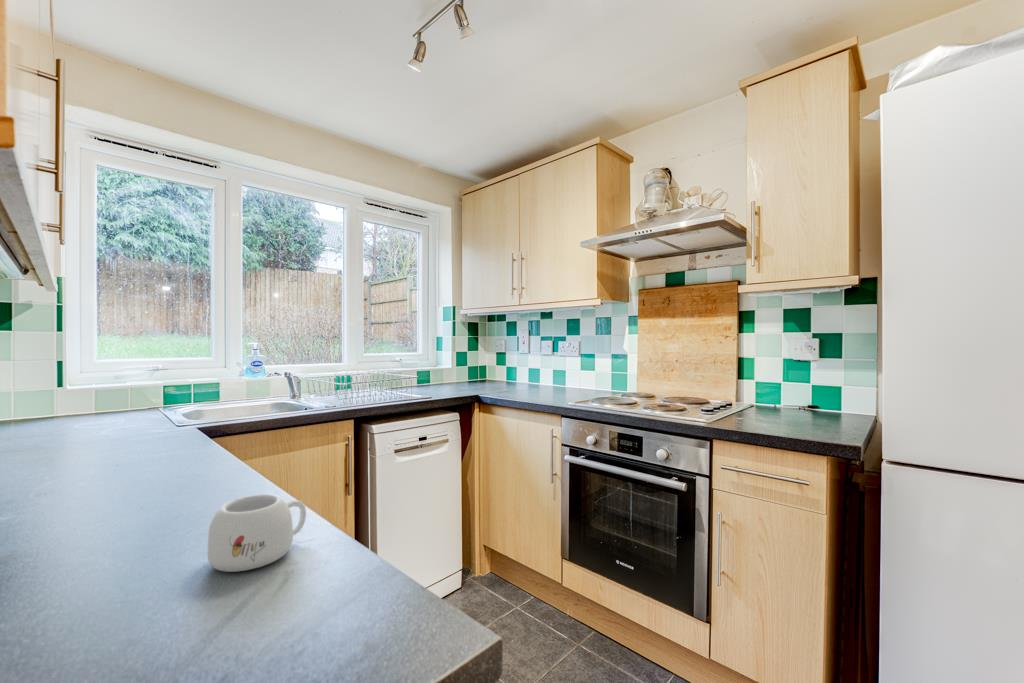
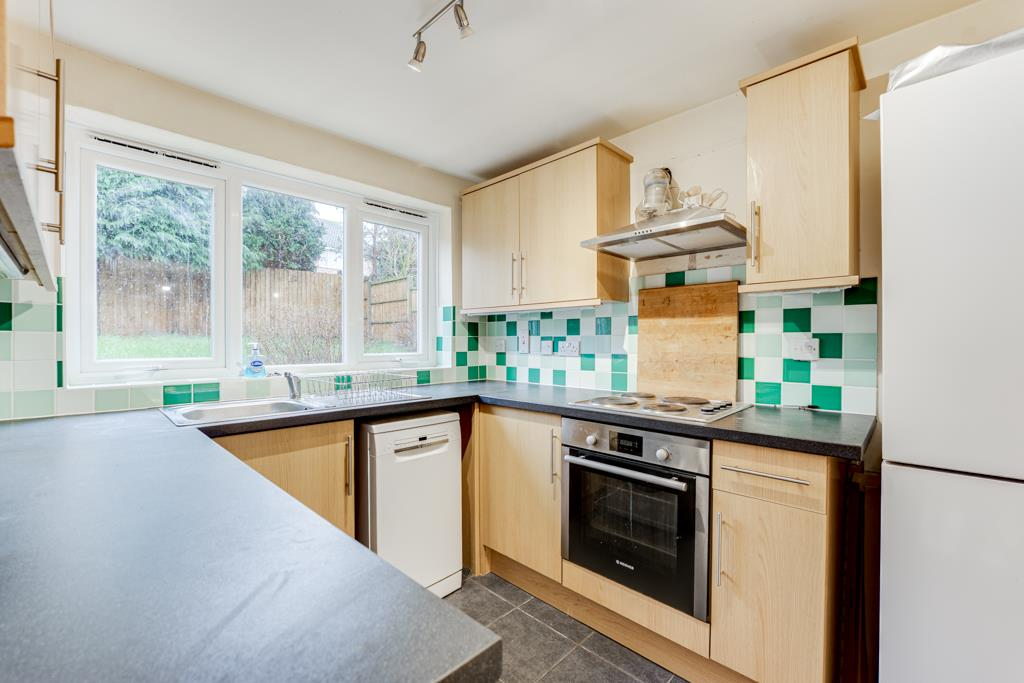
- mug (262, 526)
